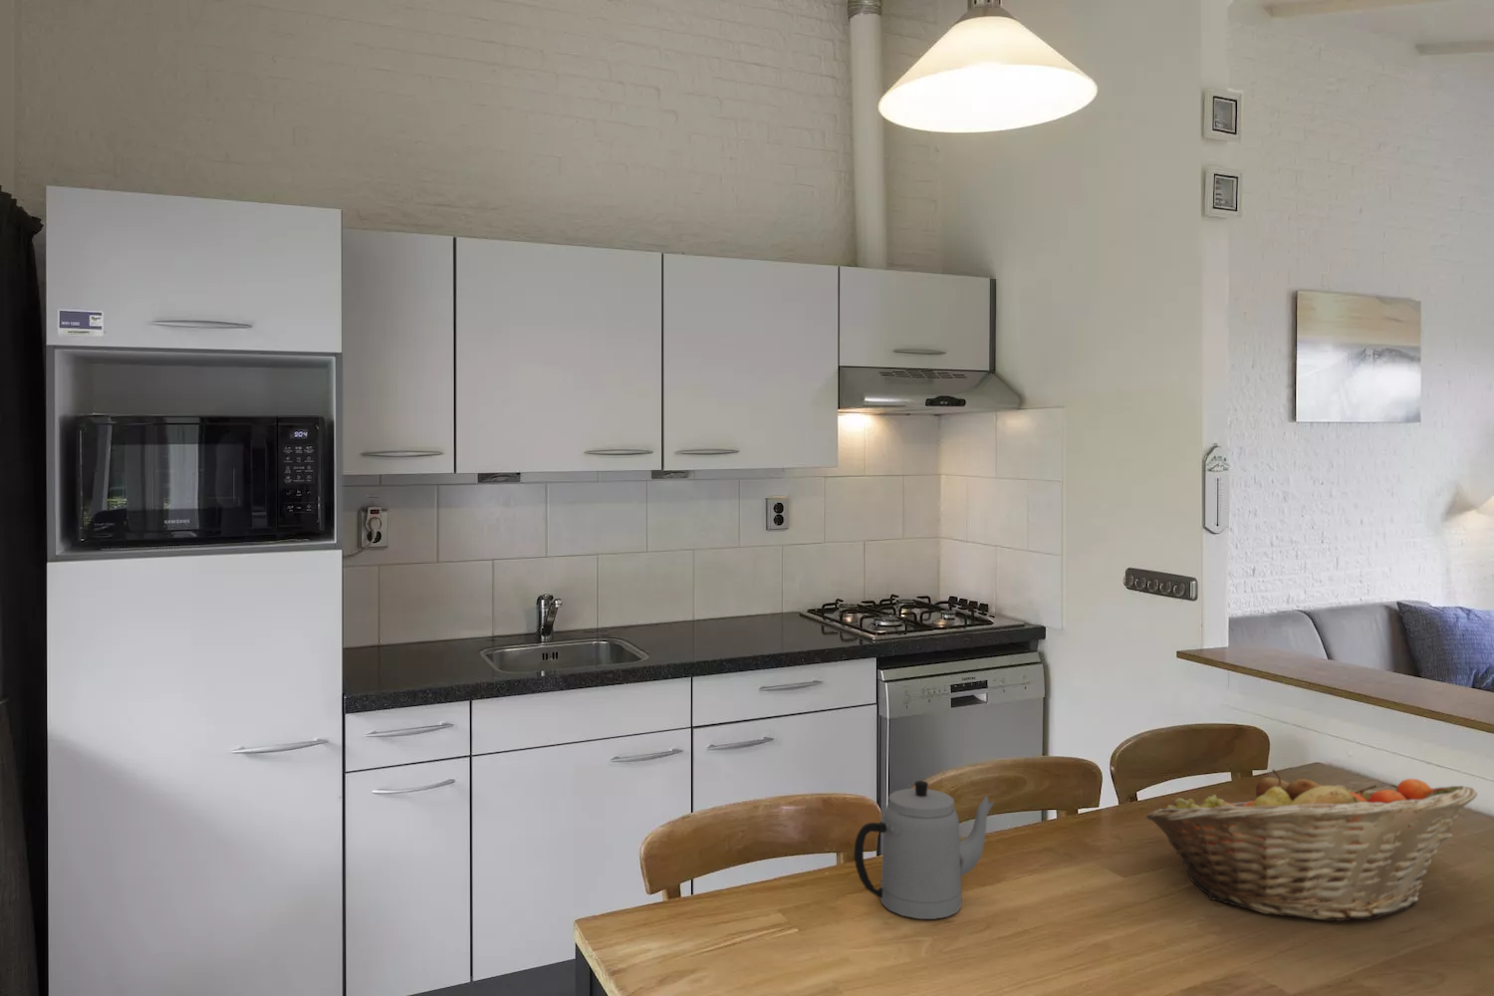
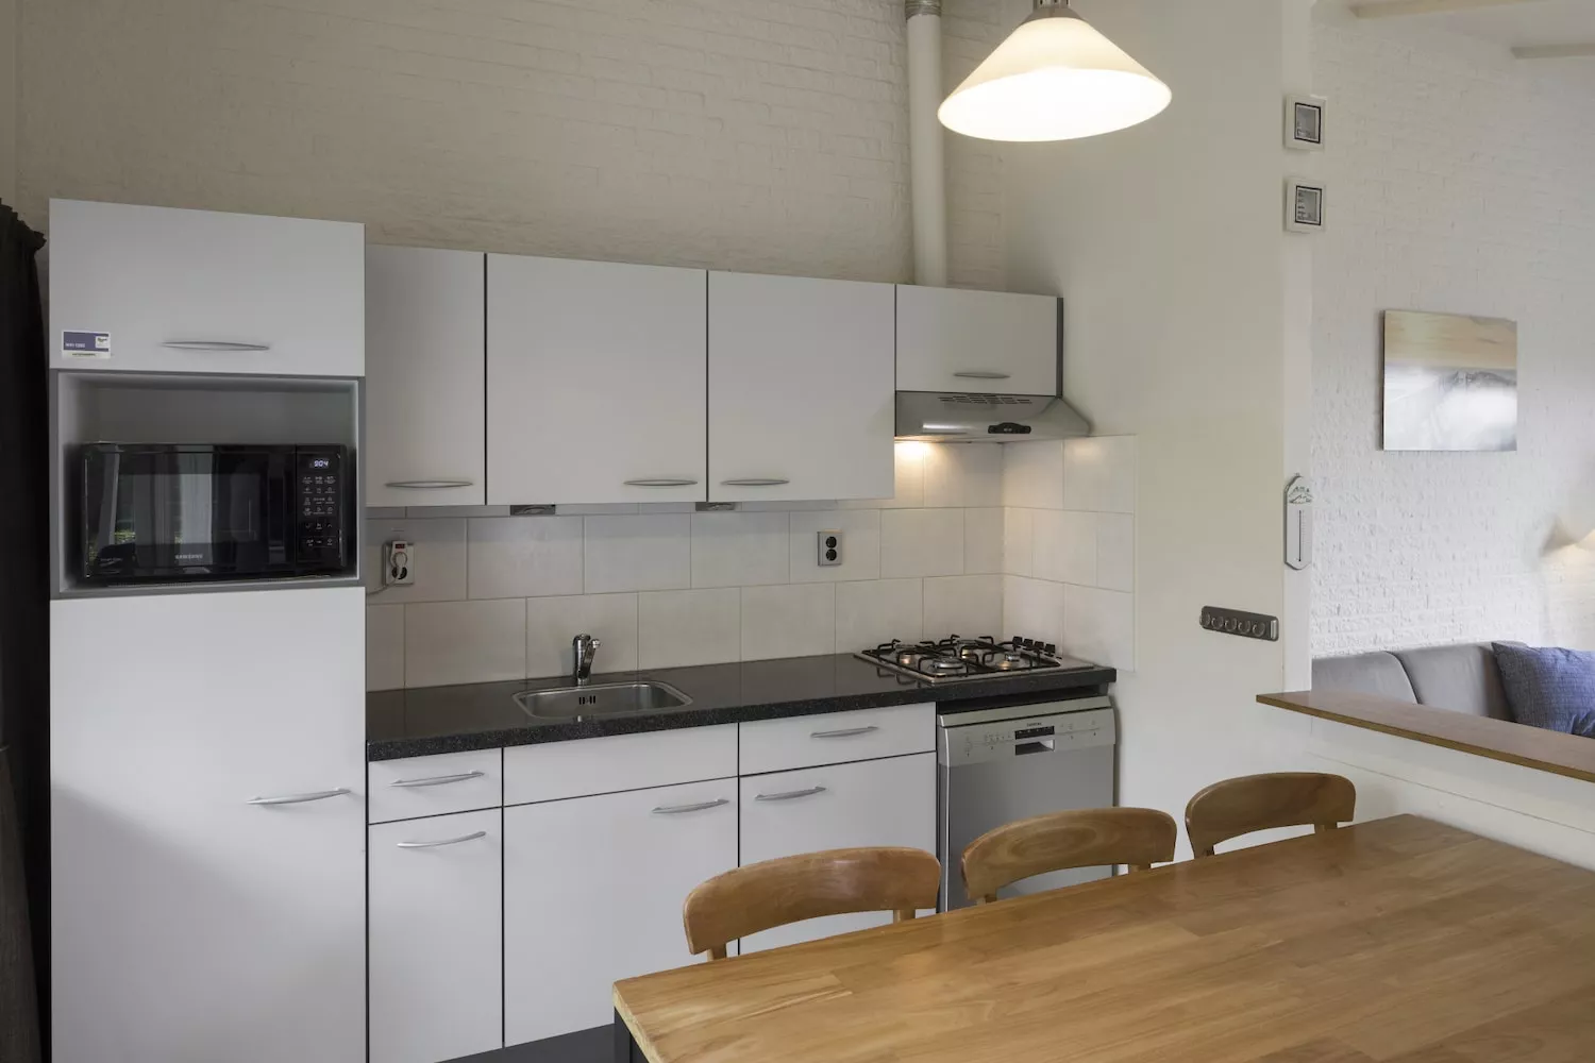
- fruit basket (1307, 828)
- teapot (925, 840)
